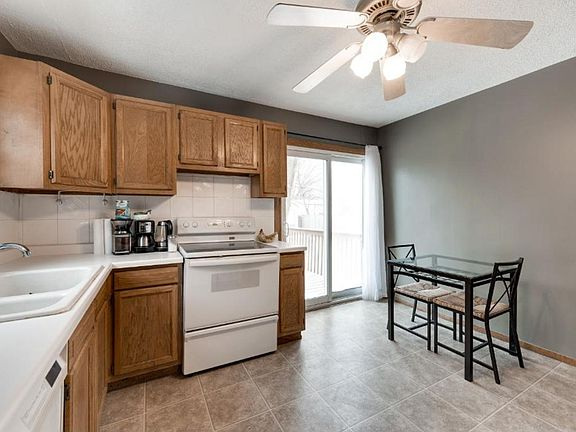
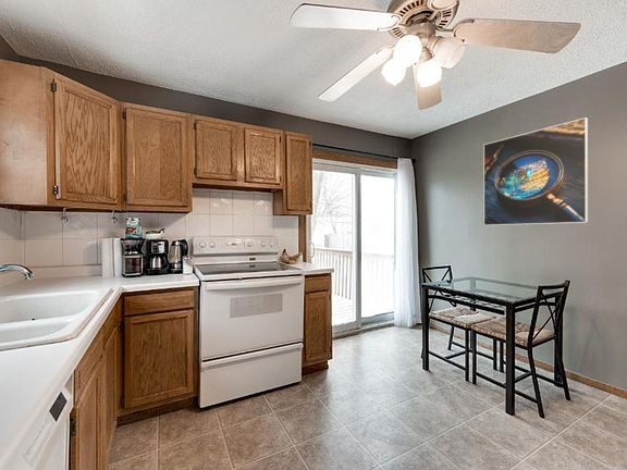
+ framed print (529, 178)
